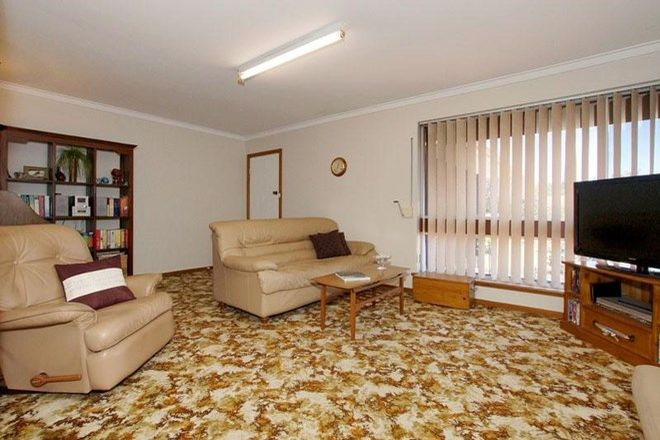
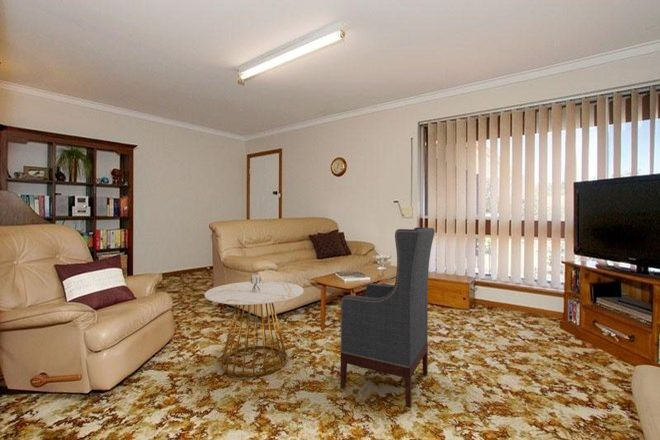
+ side table (256, 318)
+ armchair (388, 304)
